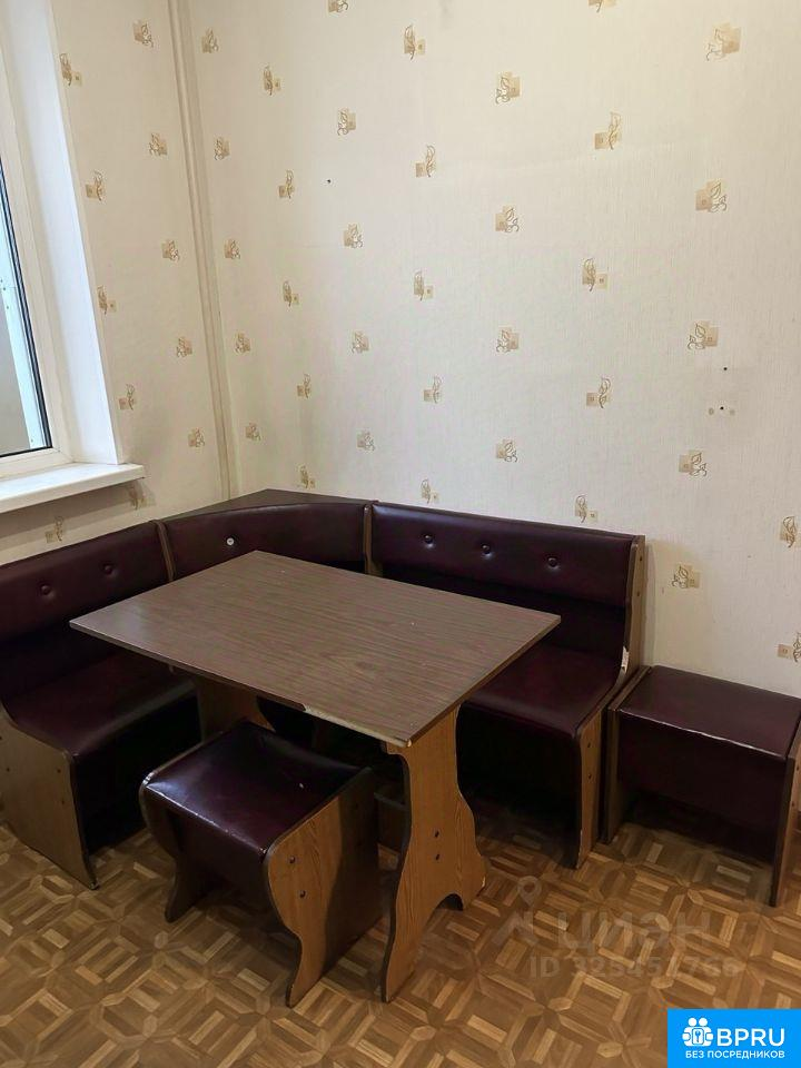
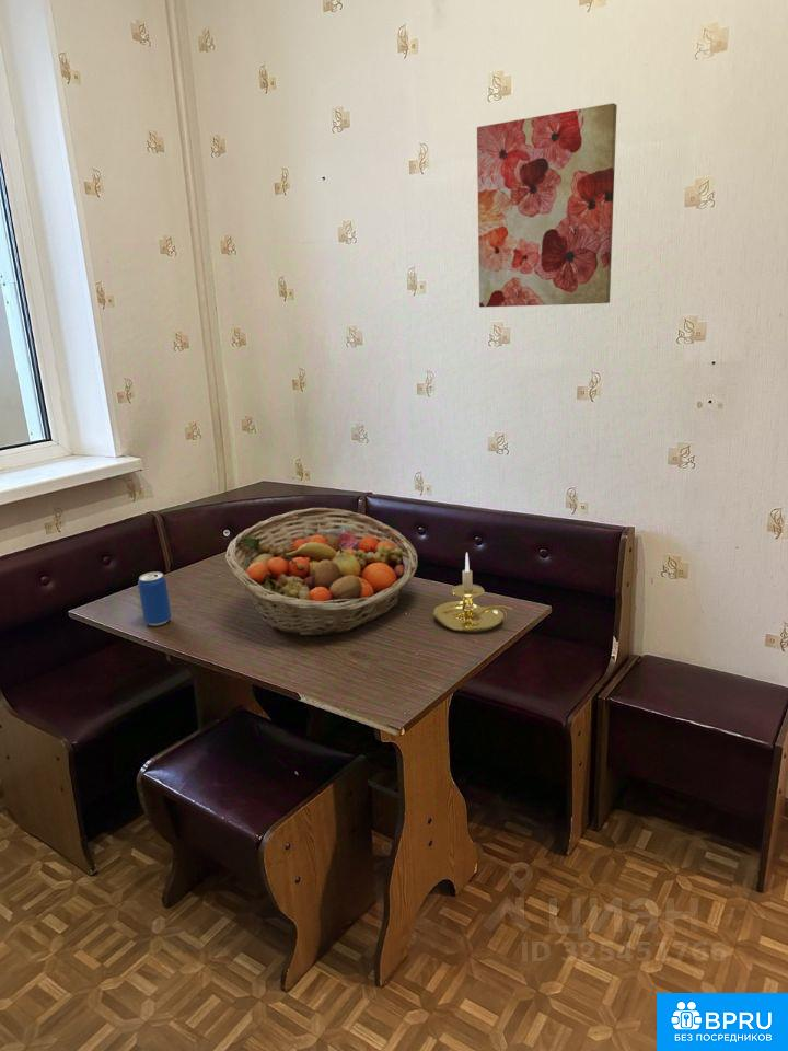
+ fruit basket (325, 568)
+ candle holder (472, 588)
+ wall art (542, 213)
+ beverage can (154, 599)
